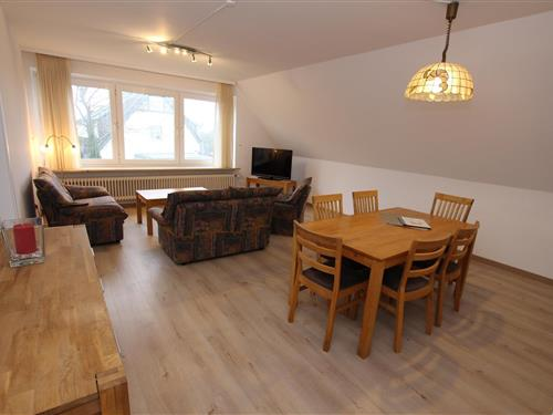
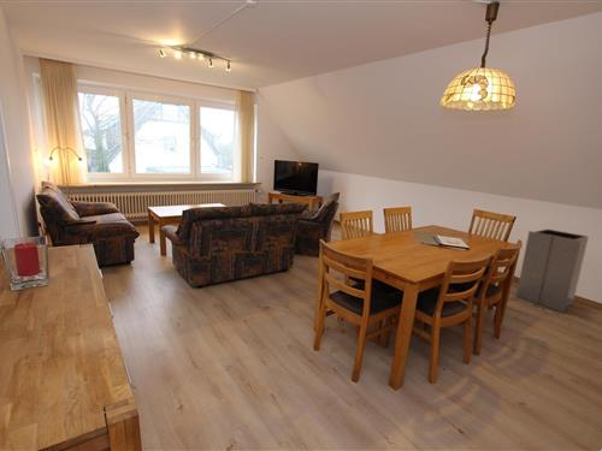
+ trash can (548, 266)
